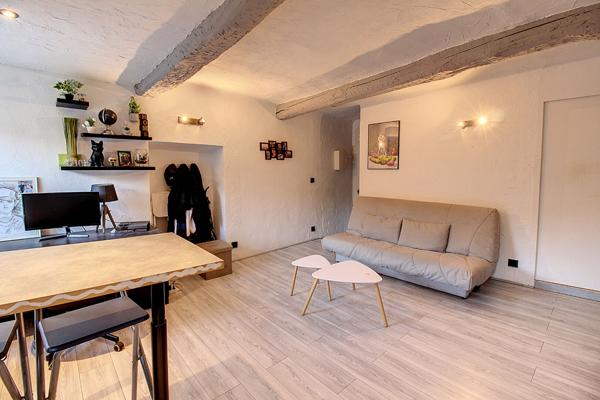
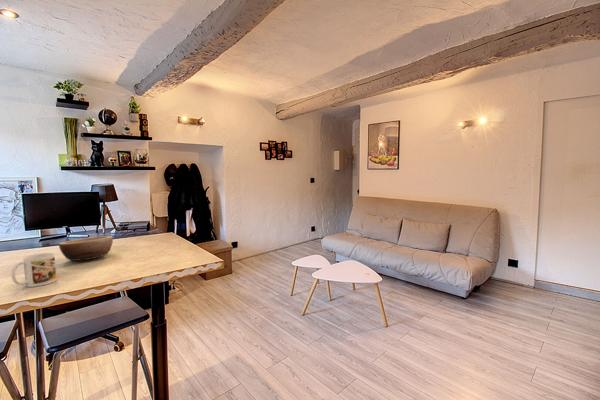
+ bowl (87, 248)
+ mug (34, 270)
